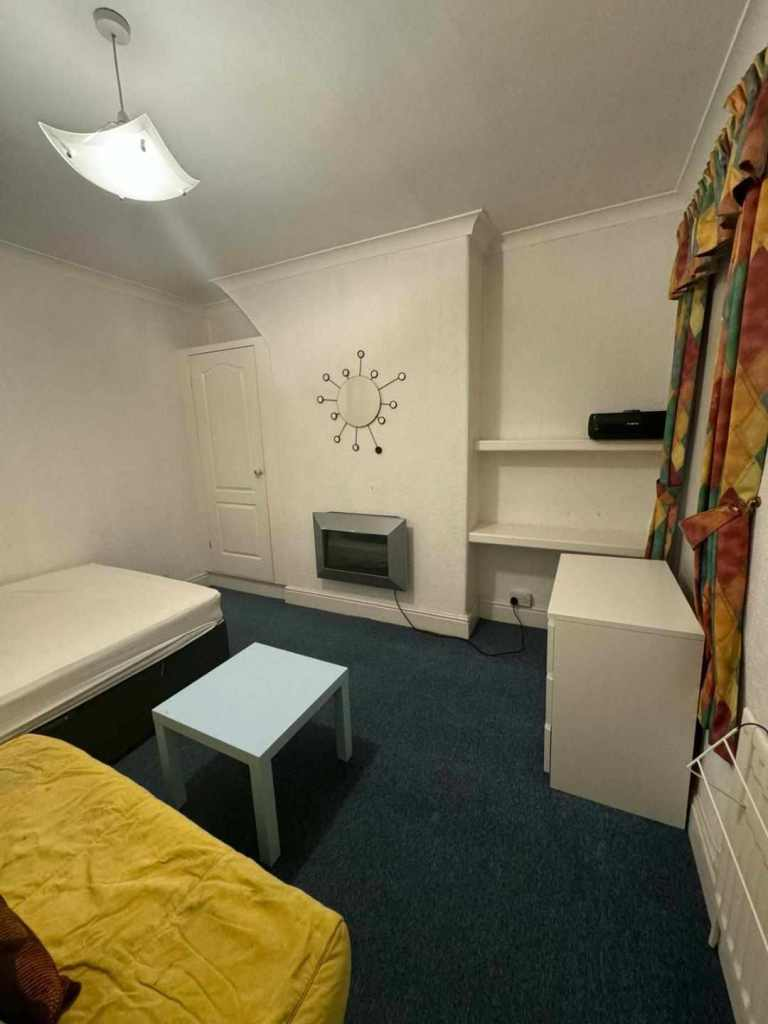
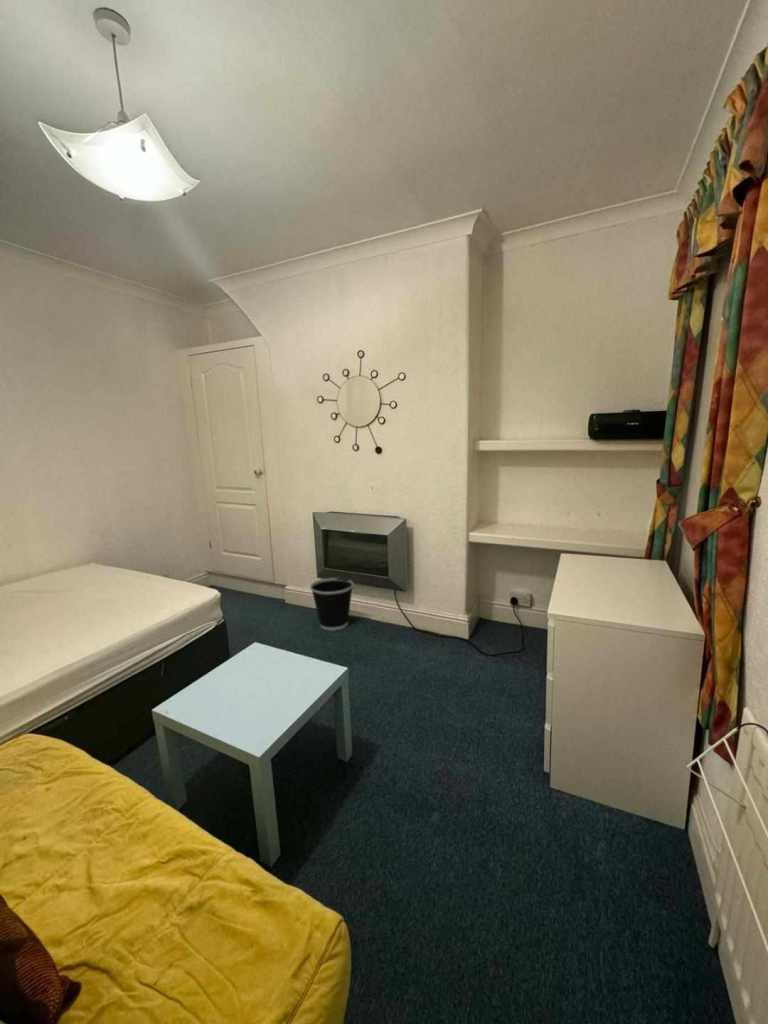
+ wastebasket (333, 604)
